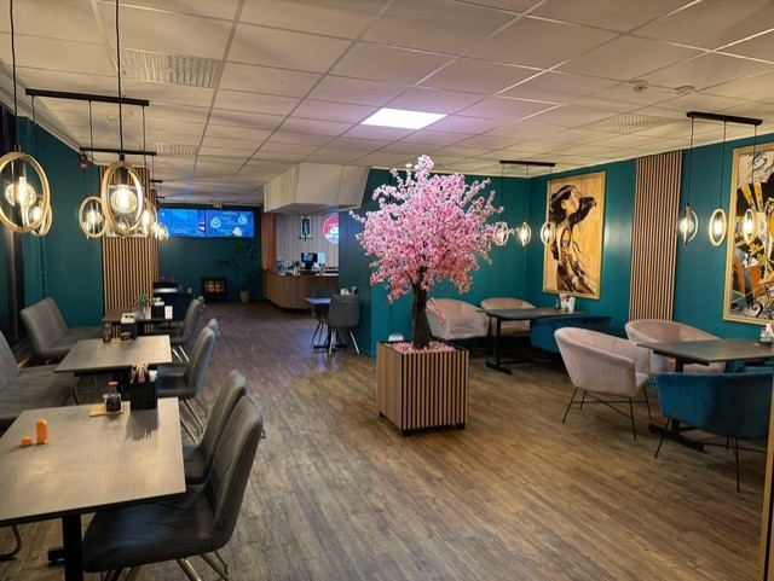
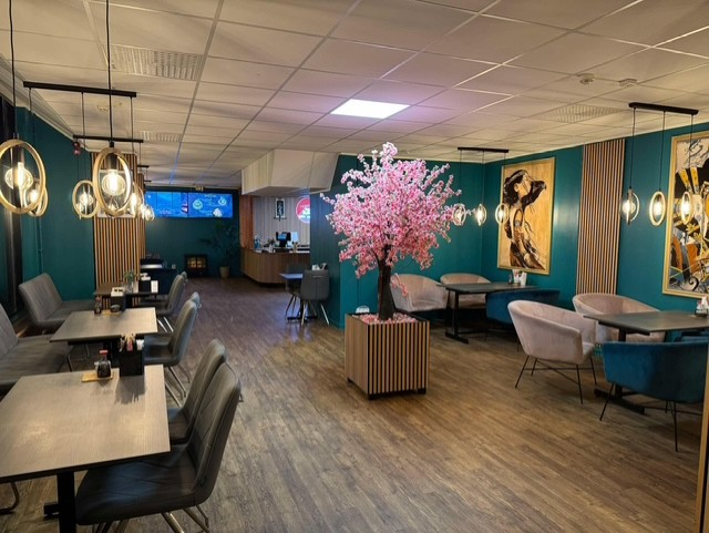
- pepper shaker (36, 431)
